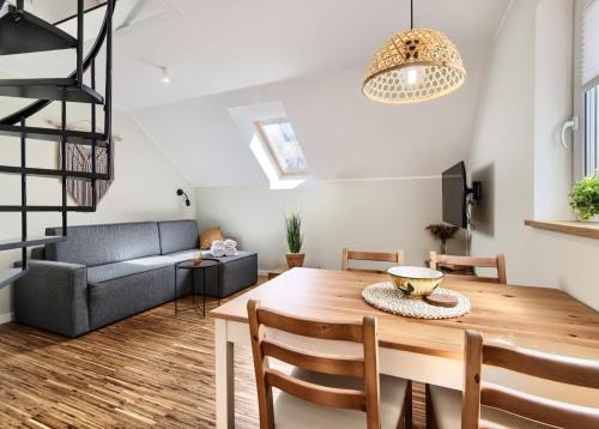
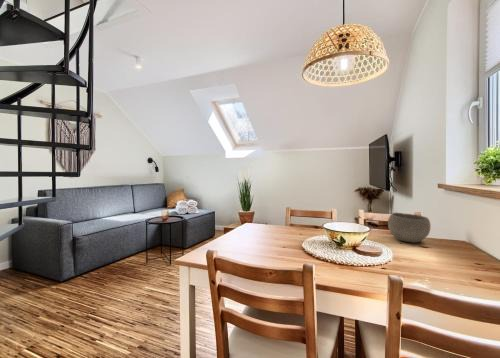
+ bowl (408, 227)
